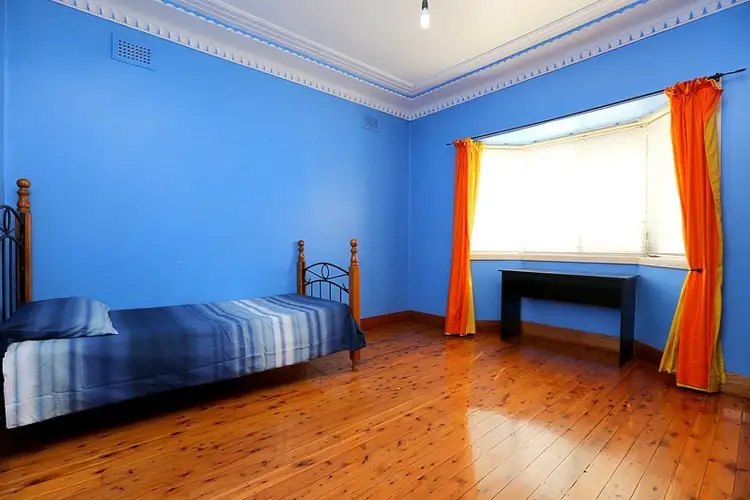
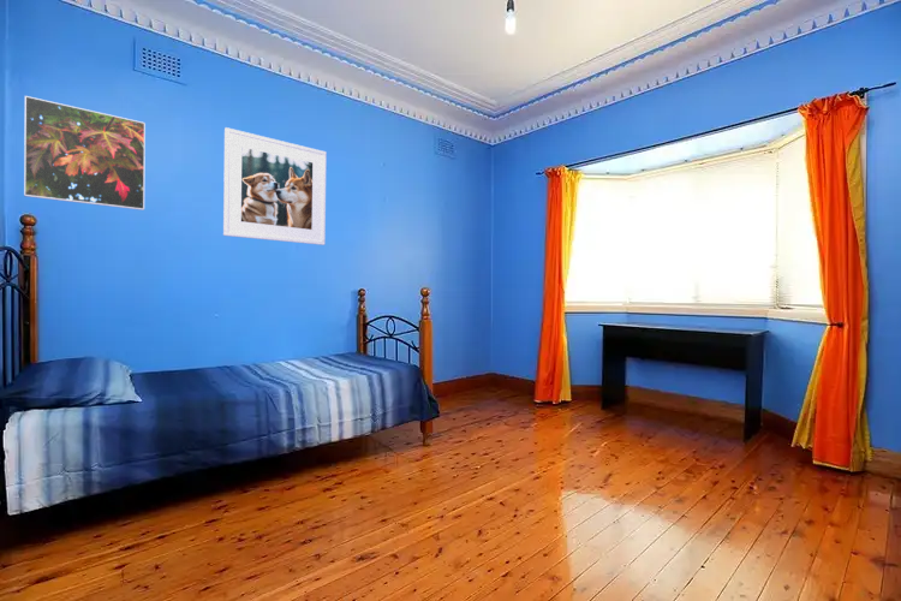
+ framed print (88, 156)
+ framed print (278, 190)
